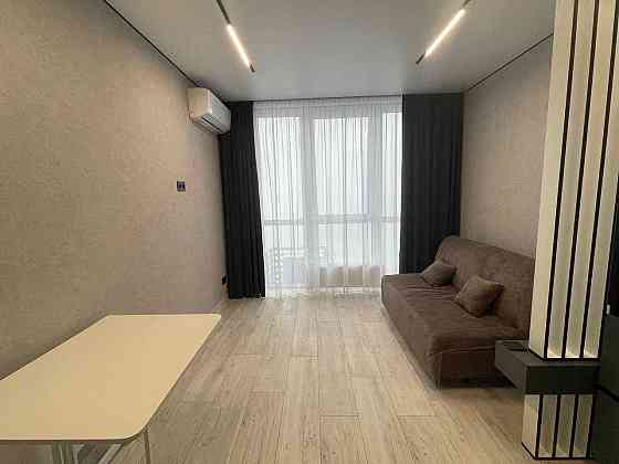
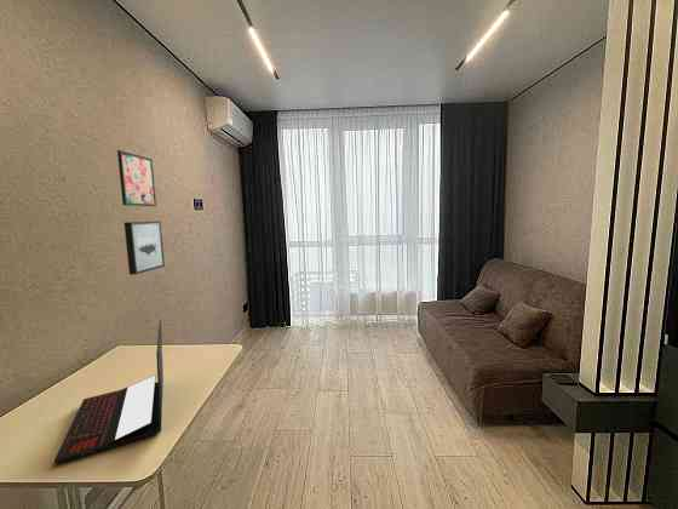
+ laptop (121, 389)
+ wall art (145, 246)
+ wall art (138, 181)
